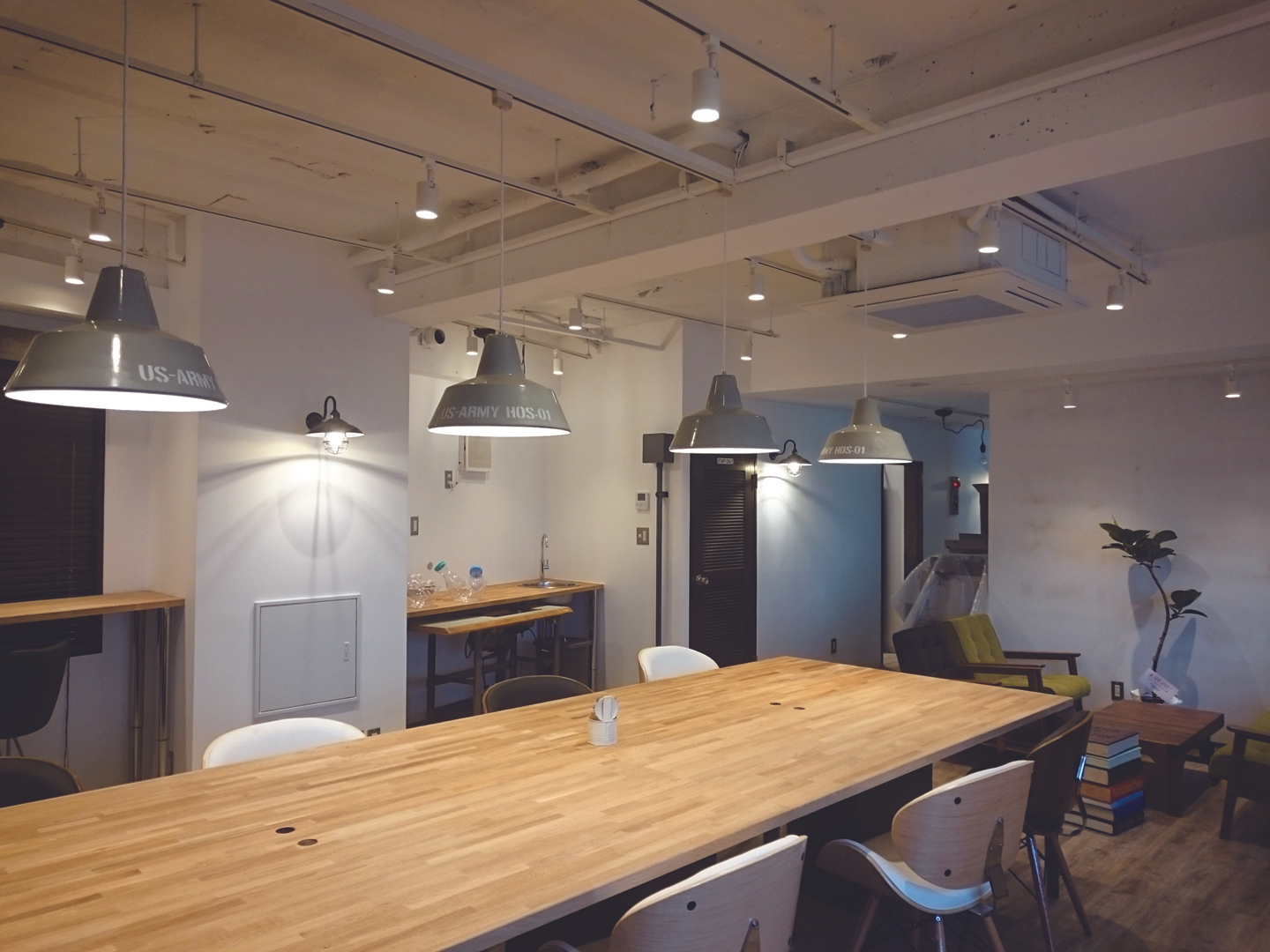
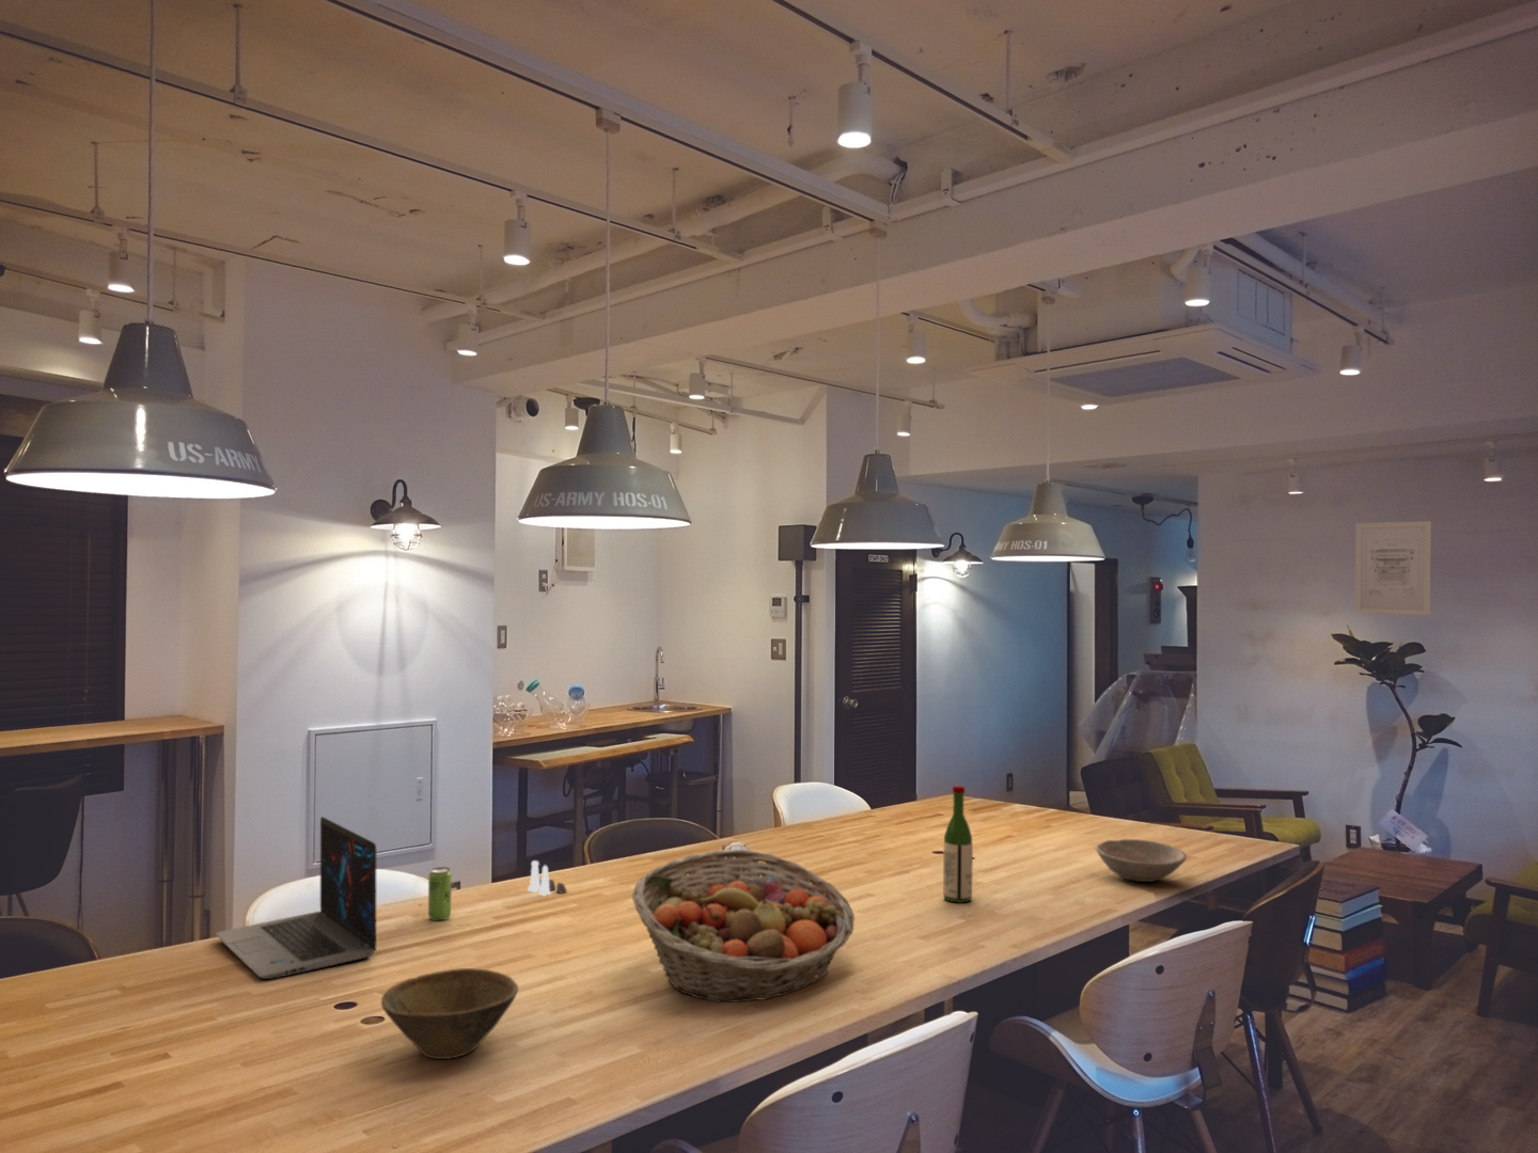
+ wine bottle (958, 842)
+ wall art (1391, 568)
+ bowl (1140, 864)
+ fruit basket (745, 922)
+ salt and pepper shaker set (544, 874)
+ beverage can (438, 894)
+ laptop (298, 914)
+ bowl (449, 1017)
